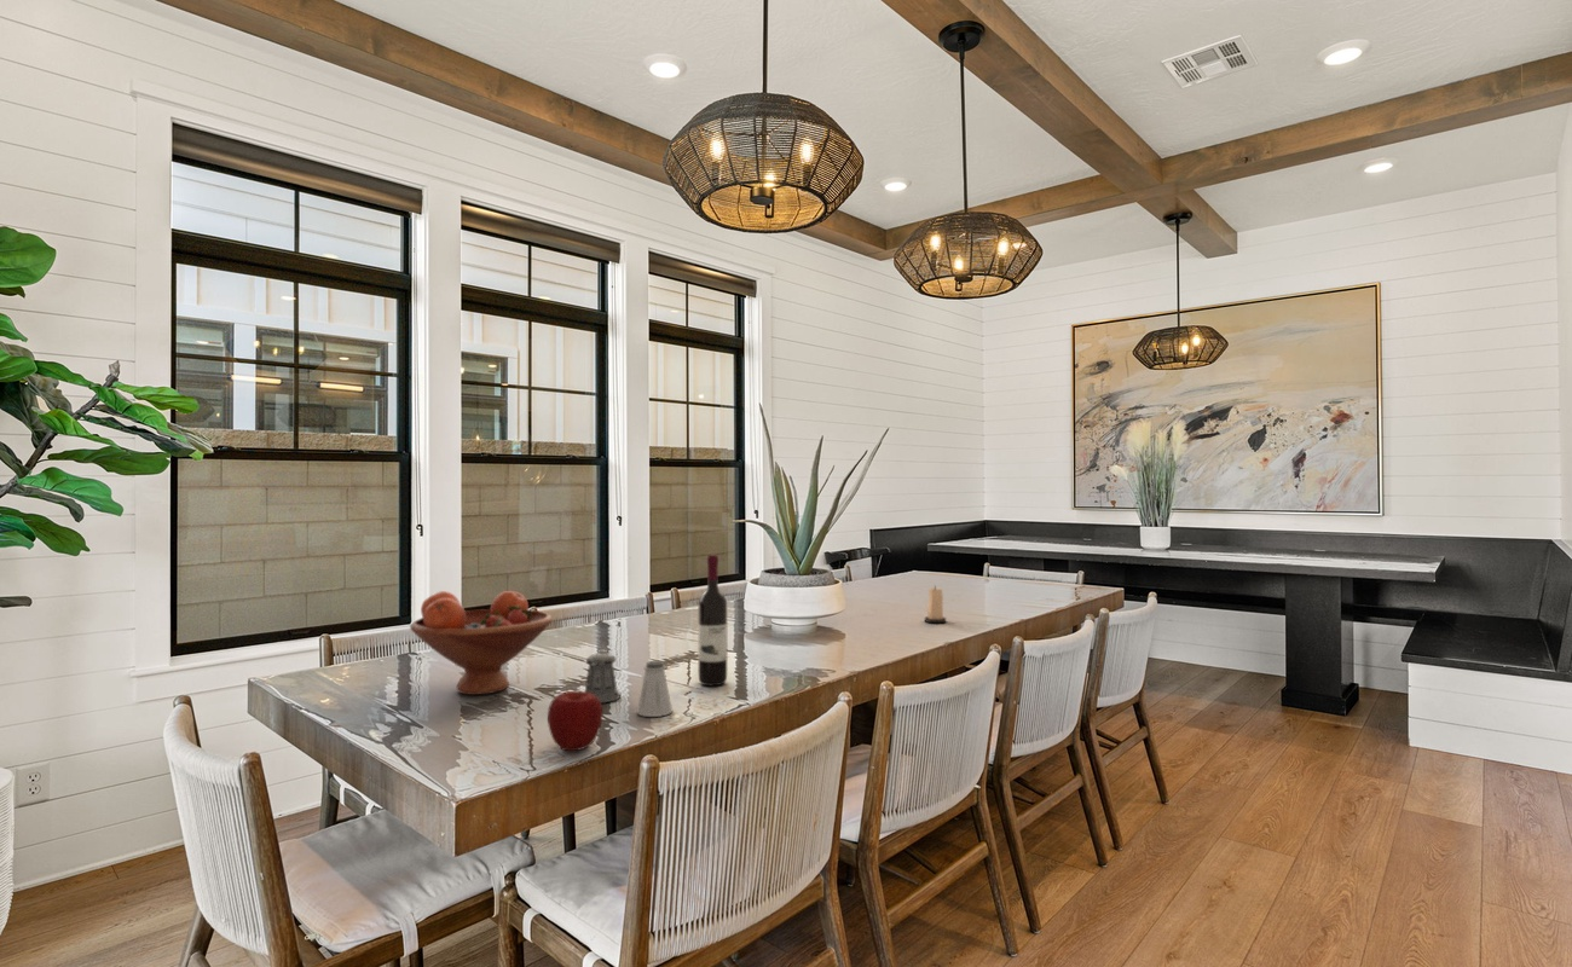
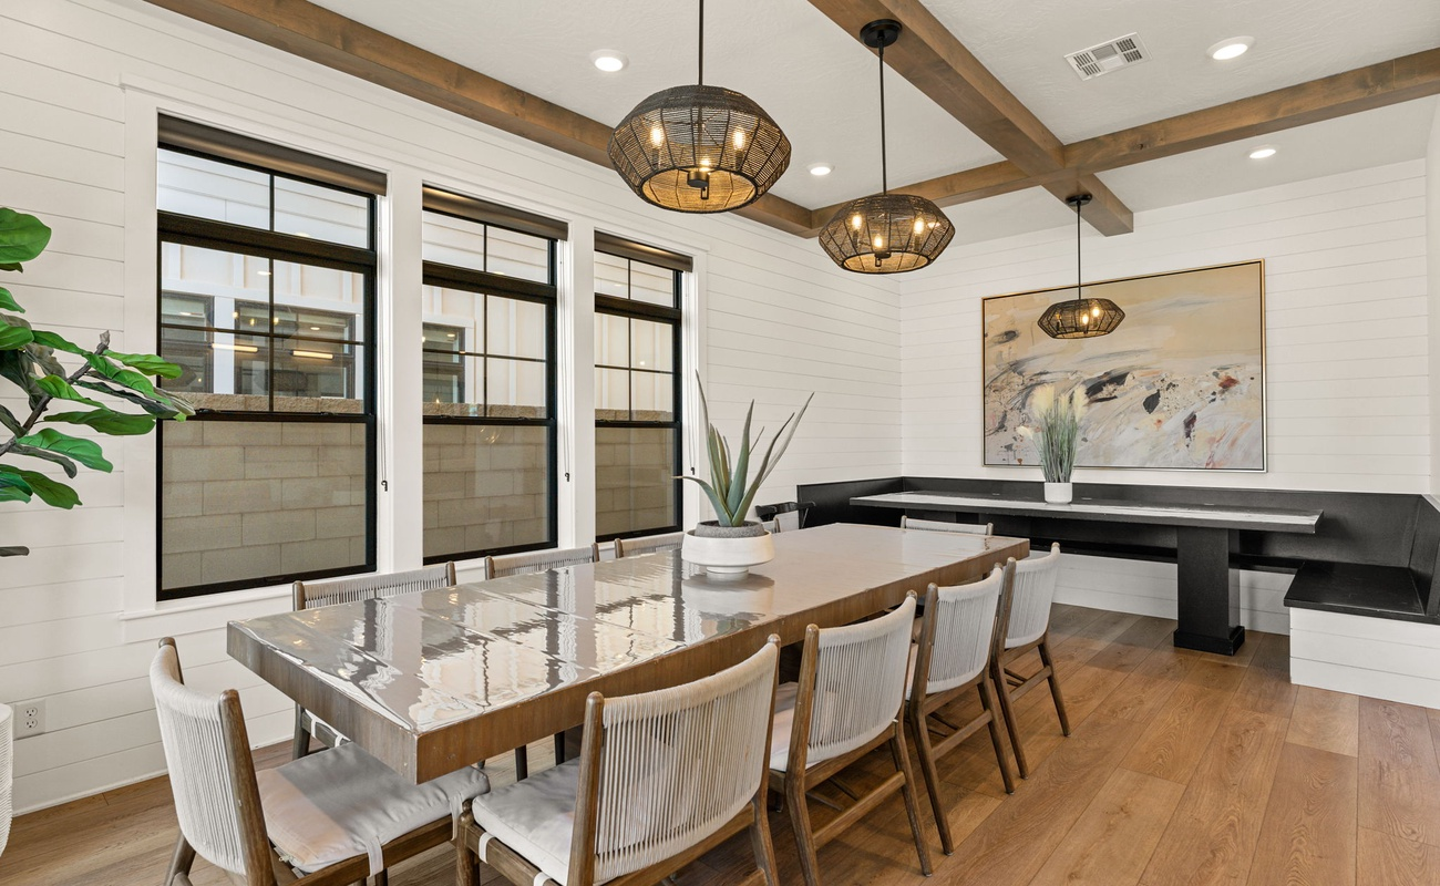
- pepper shaker (599, 676)
- wine bottle (712, 619)
- saltshaker (654, 687)
- candle (935, 603)
- apple (574, 719)
- fruit bowl (482, 641)
